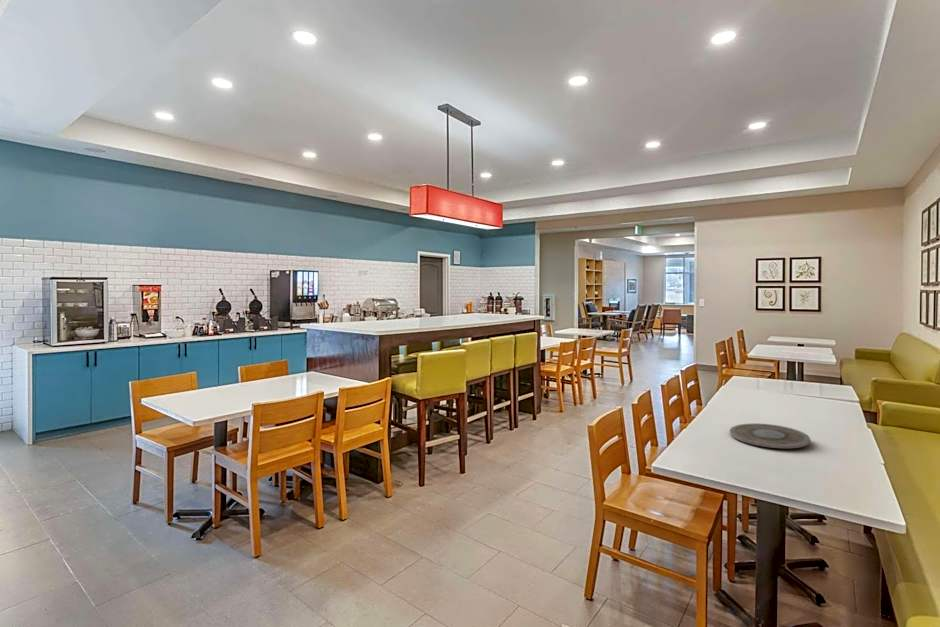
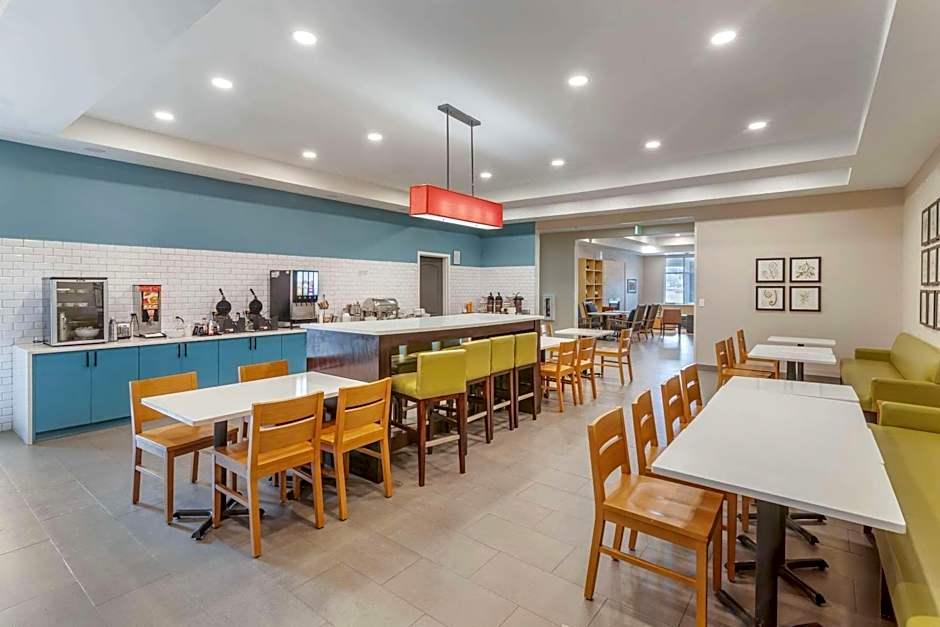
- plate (768, 434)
